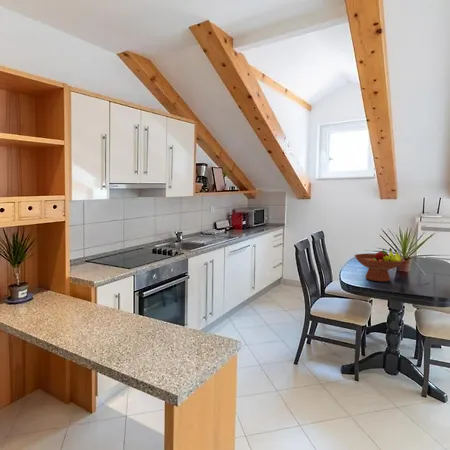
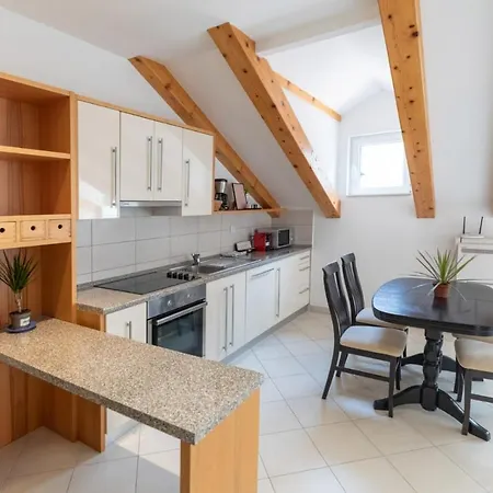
- fruit bowl (378, 264)
